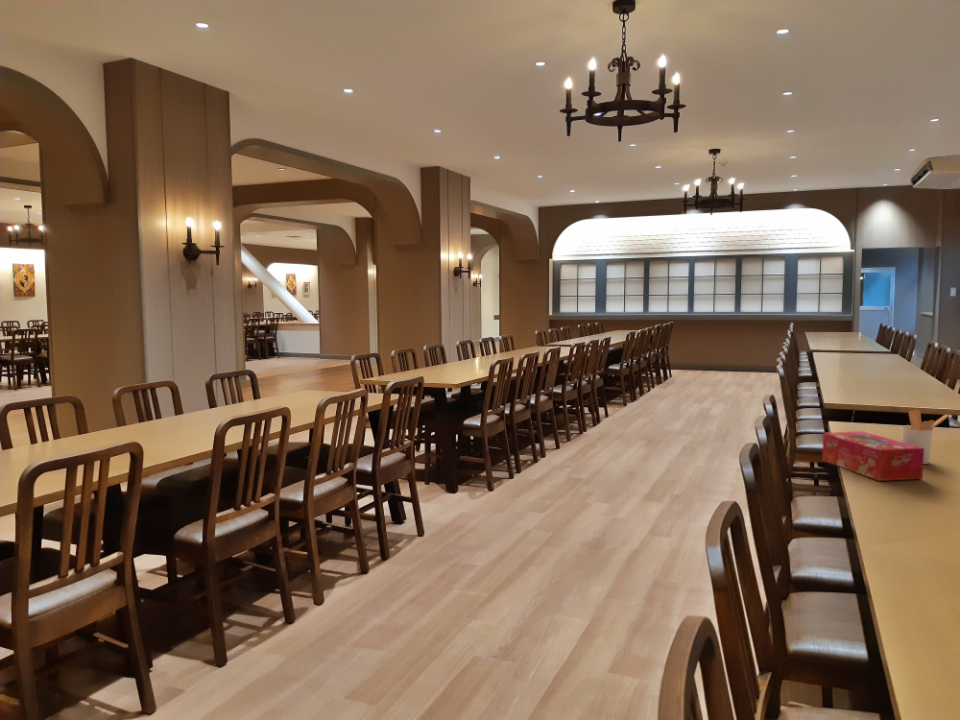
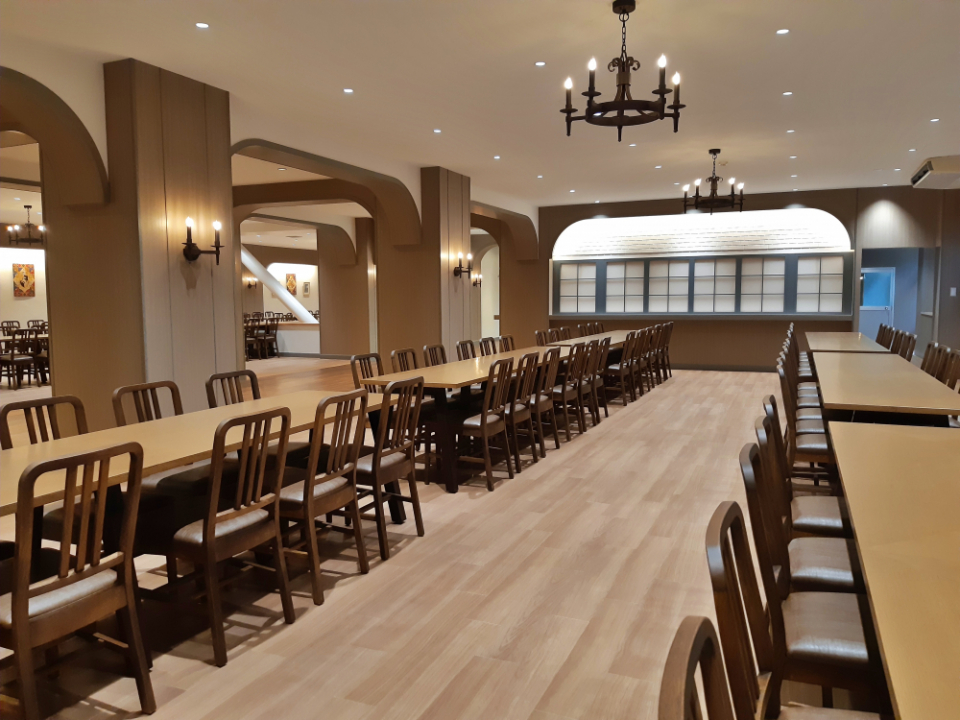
- tissue box (870, 454)
- utensil holder (924, 436)
